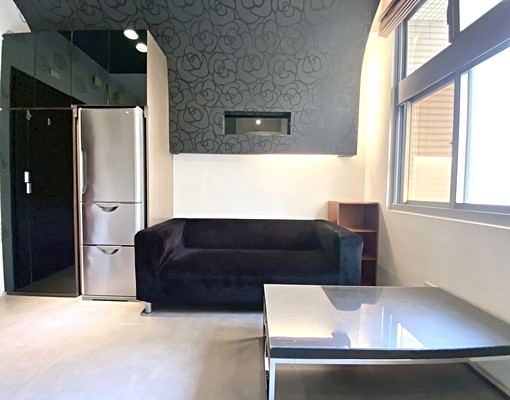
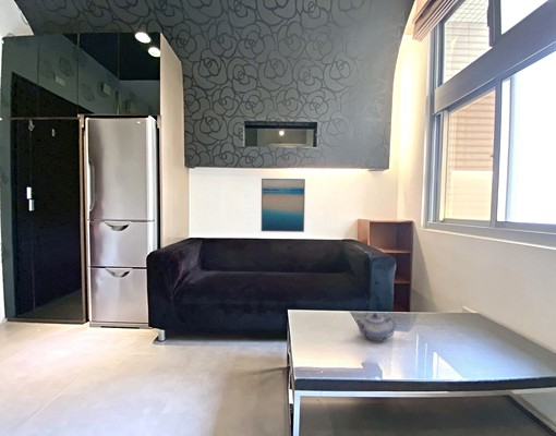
+ teapot (374, 325)
+ wall art (282, 205)
